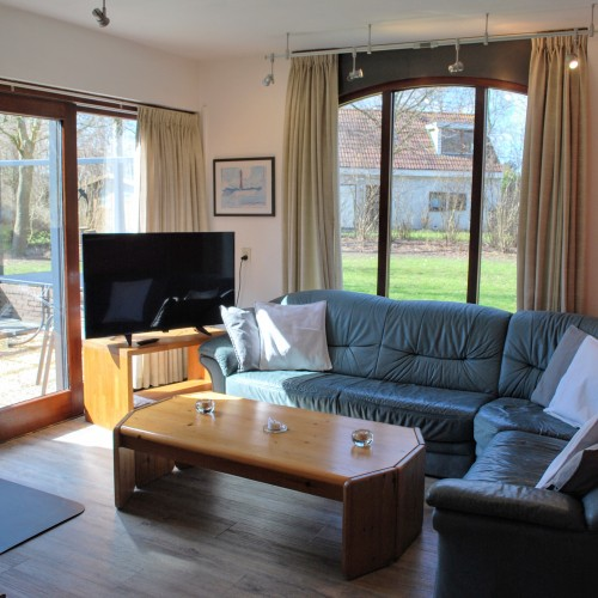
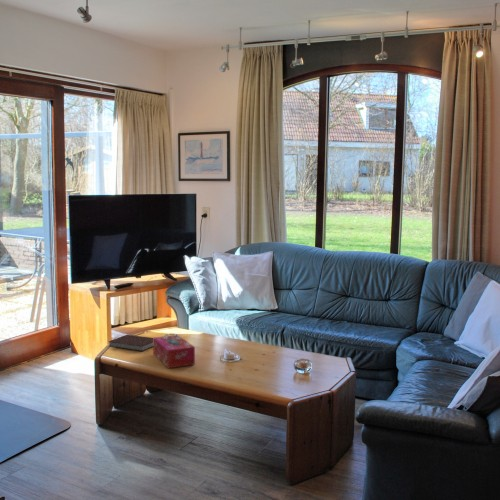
+ notebook (134, 342)
+ tissue box (173, 350)
